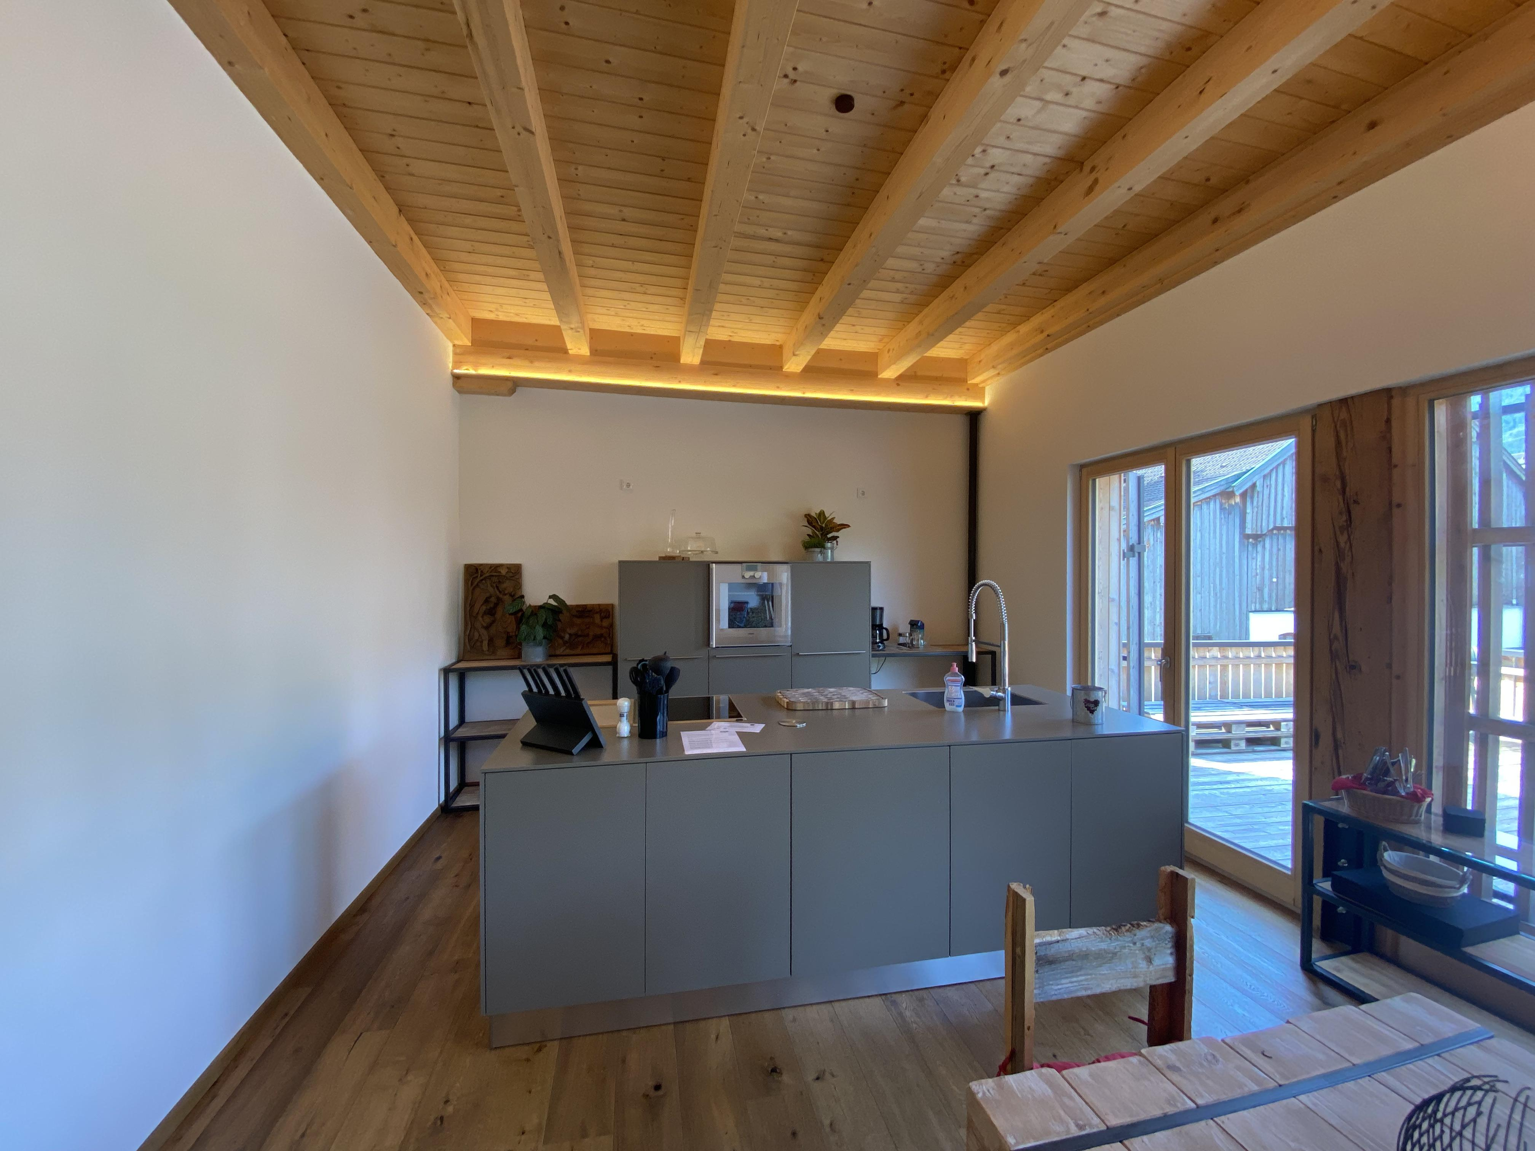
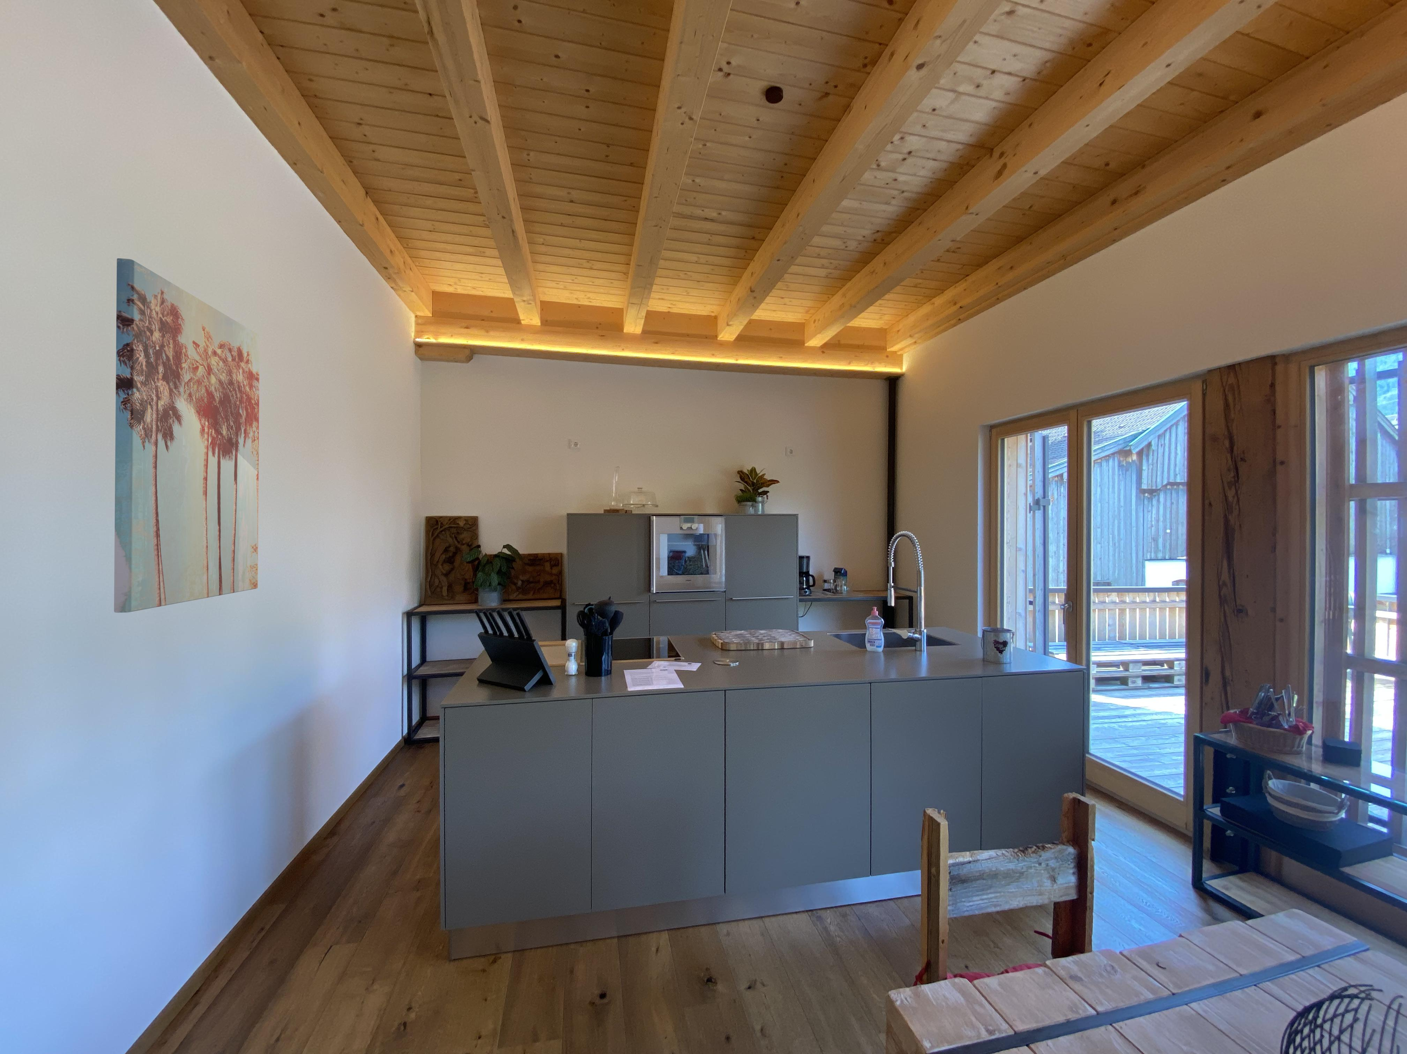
+ wall art (199, 451)
